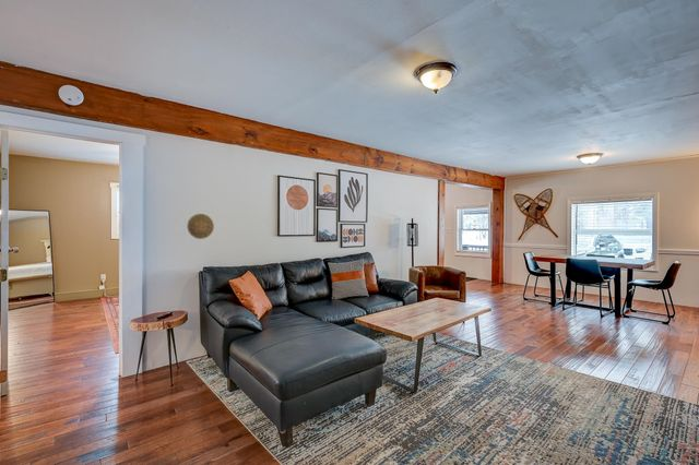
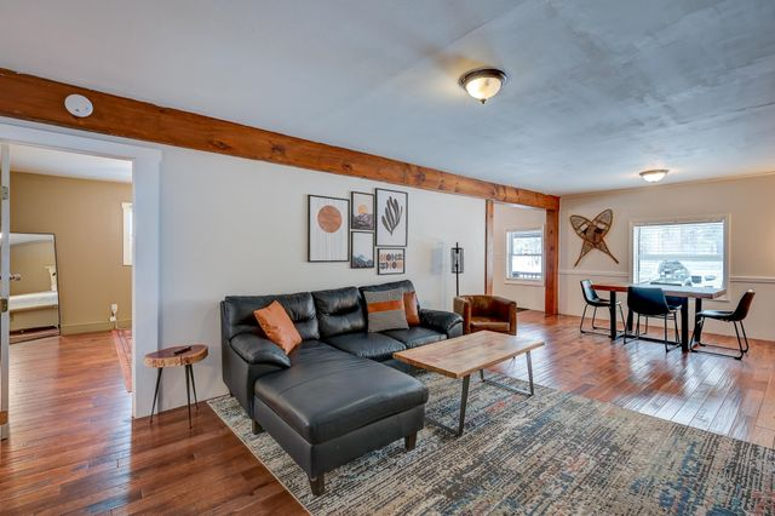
- decorative plate (201, 226)
